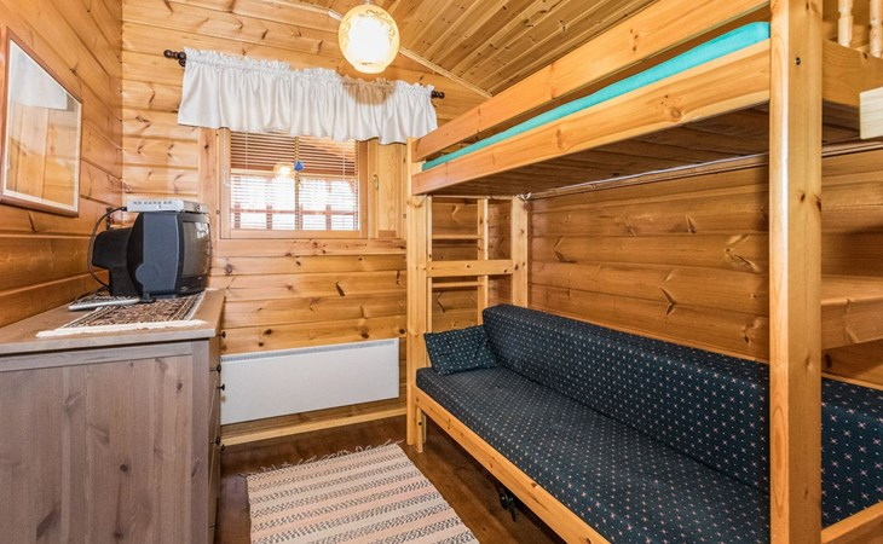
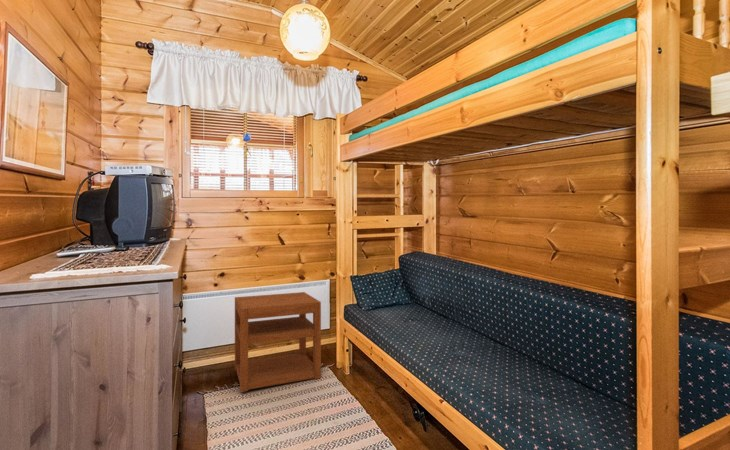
+ nightstand (276, 336)
